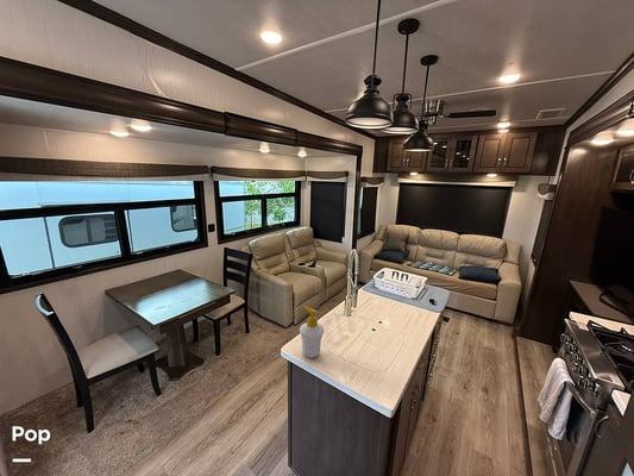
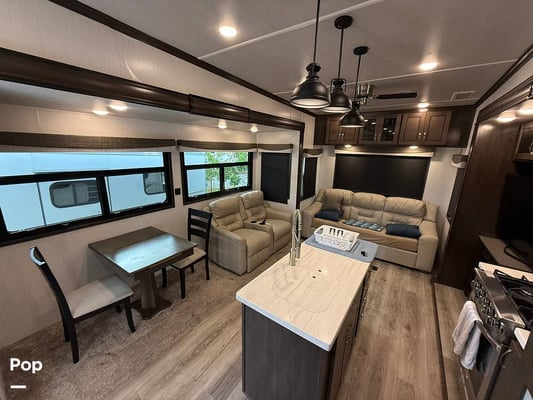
- soap bottle (312, 331)
